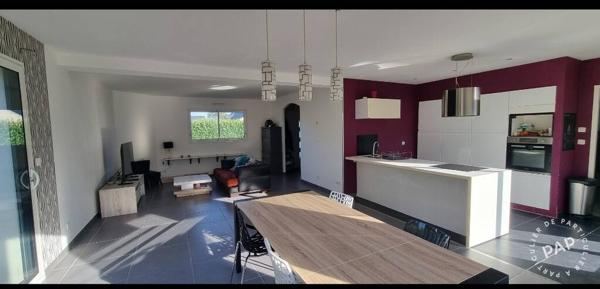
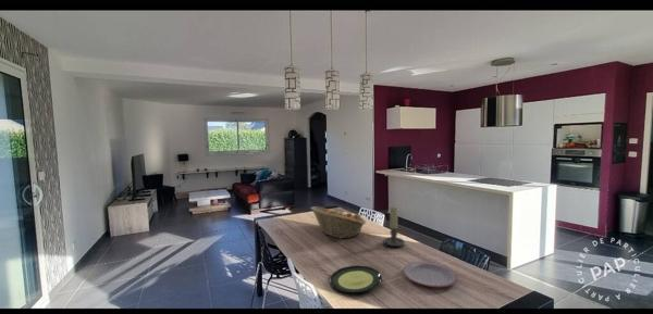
+ plate (429, 275)
+ candle holder (392, 225)
+ fruit basket (337, 218)
+ plate (355, 278)
